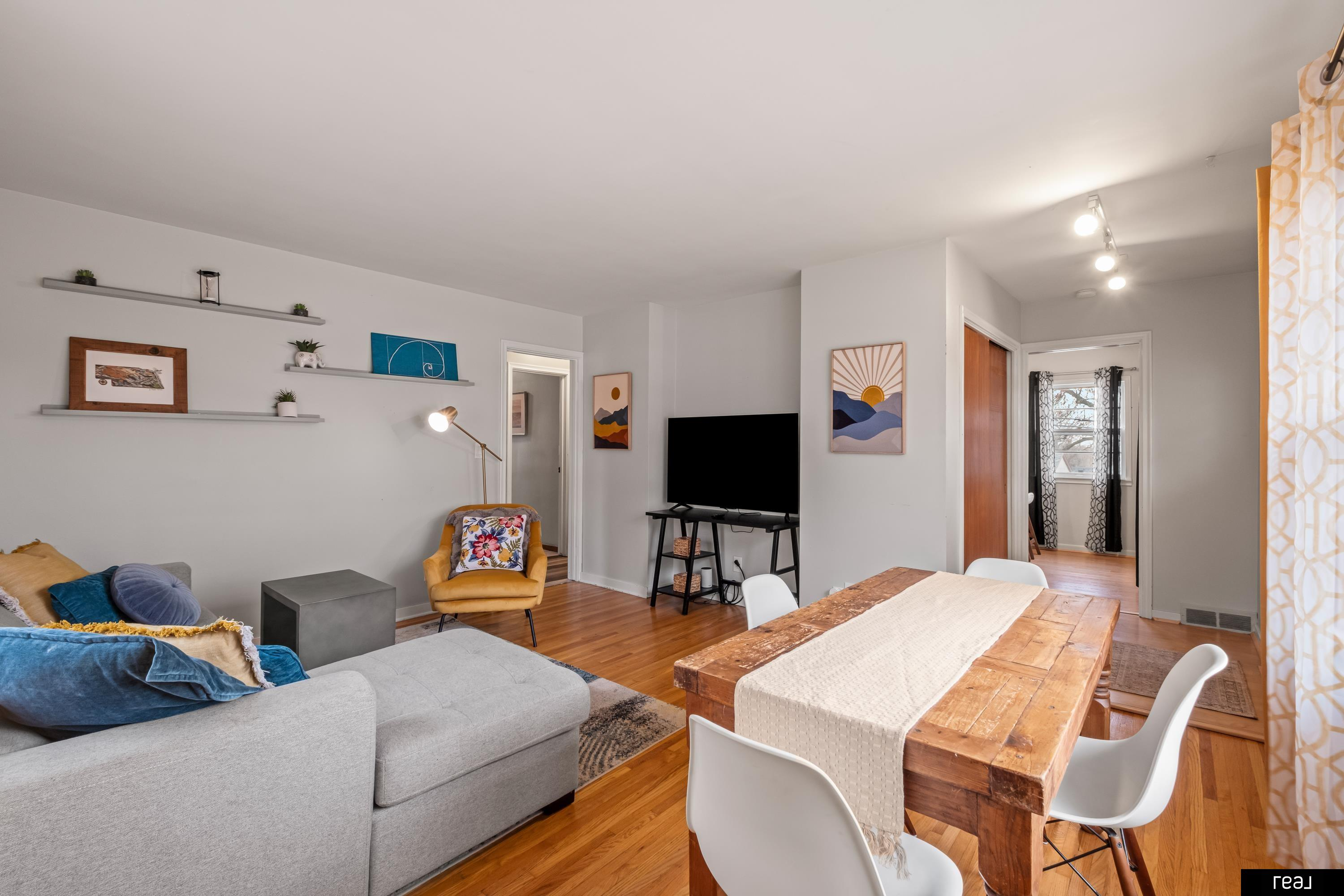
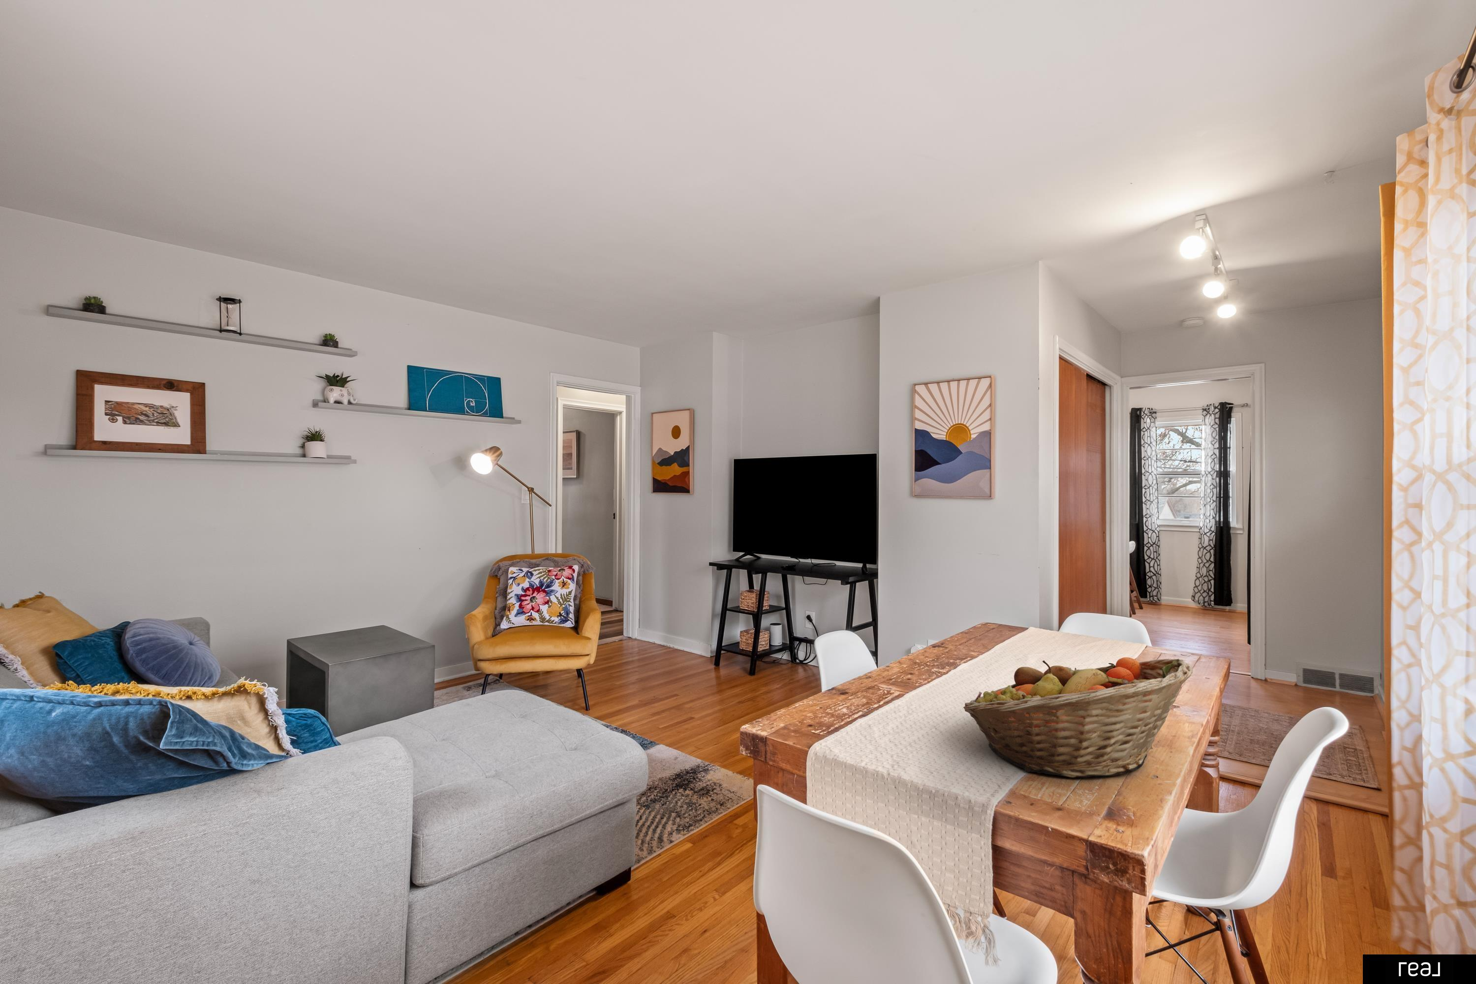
+ fruit basket (1075, 703)
